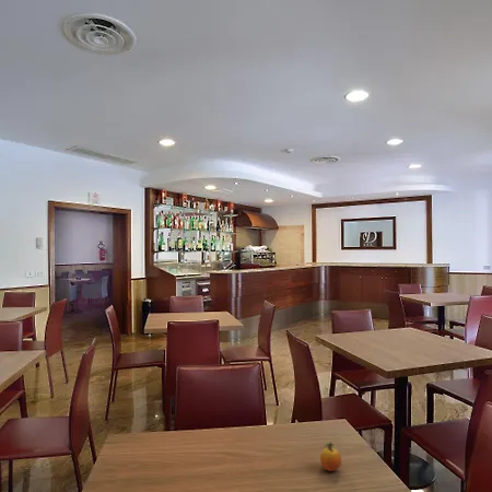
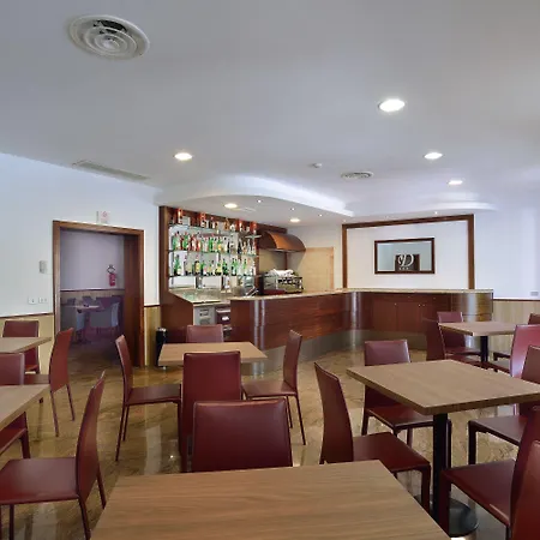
- fruit (329, 452)
